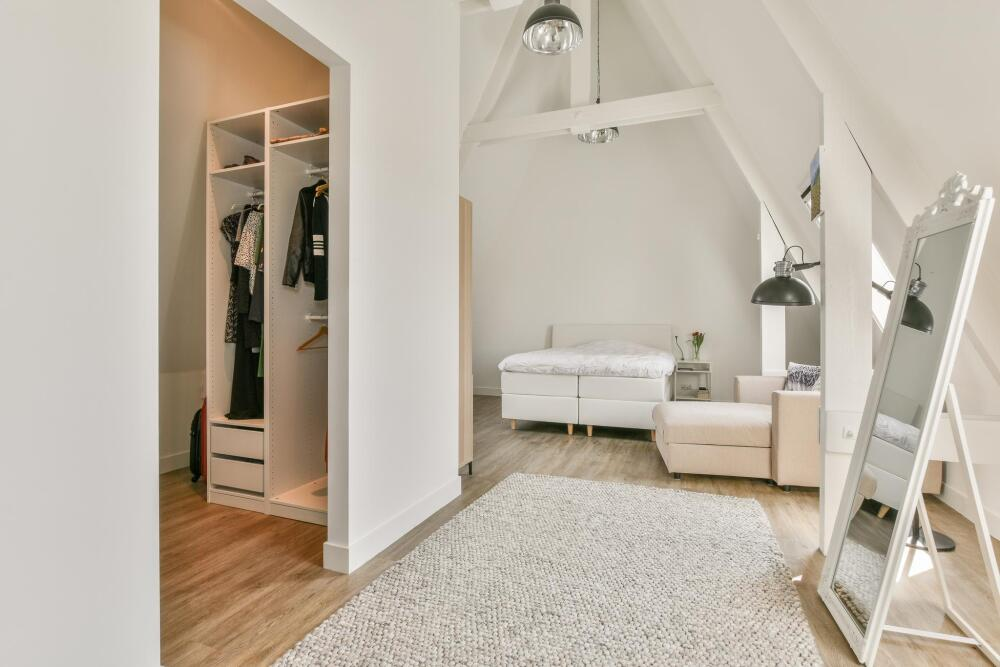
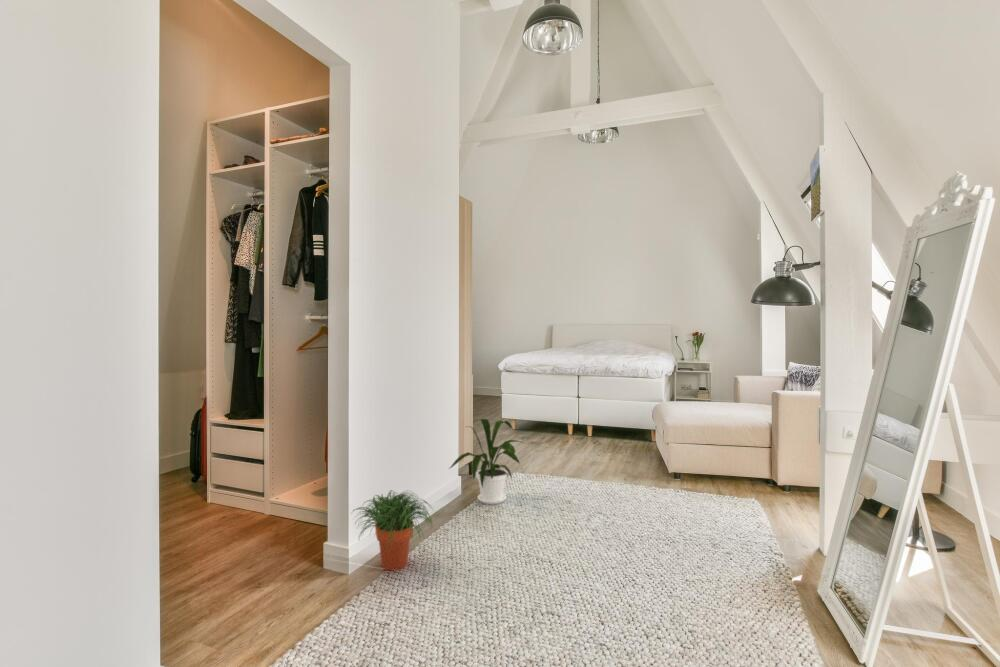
+ potted plant (395, 528)
+ house plant (492, 458)
